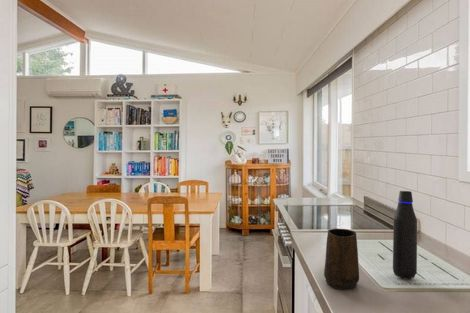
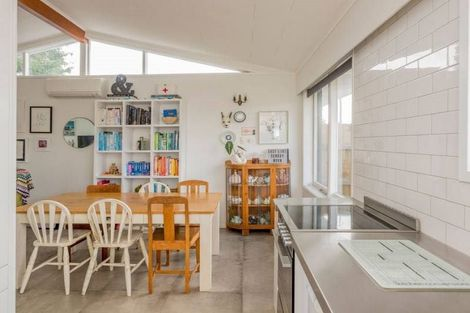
- water bottle (405, 234)
- mug (342, 257)
